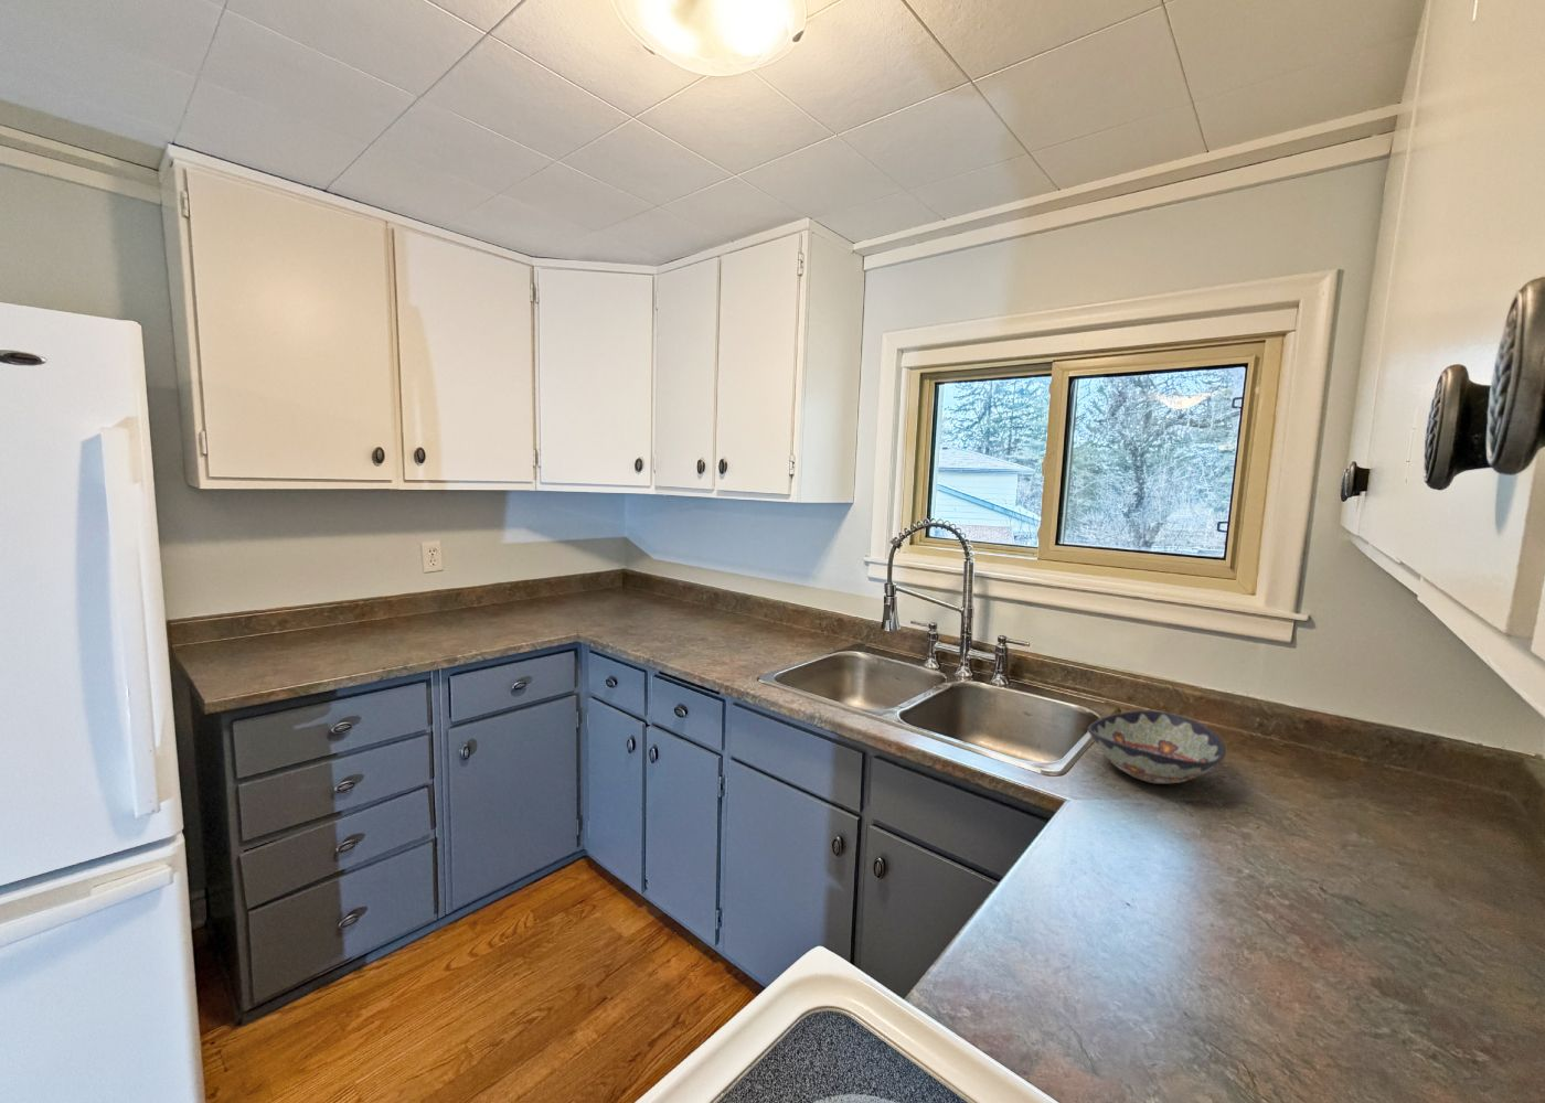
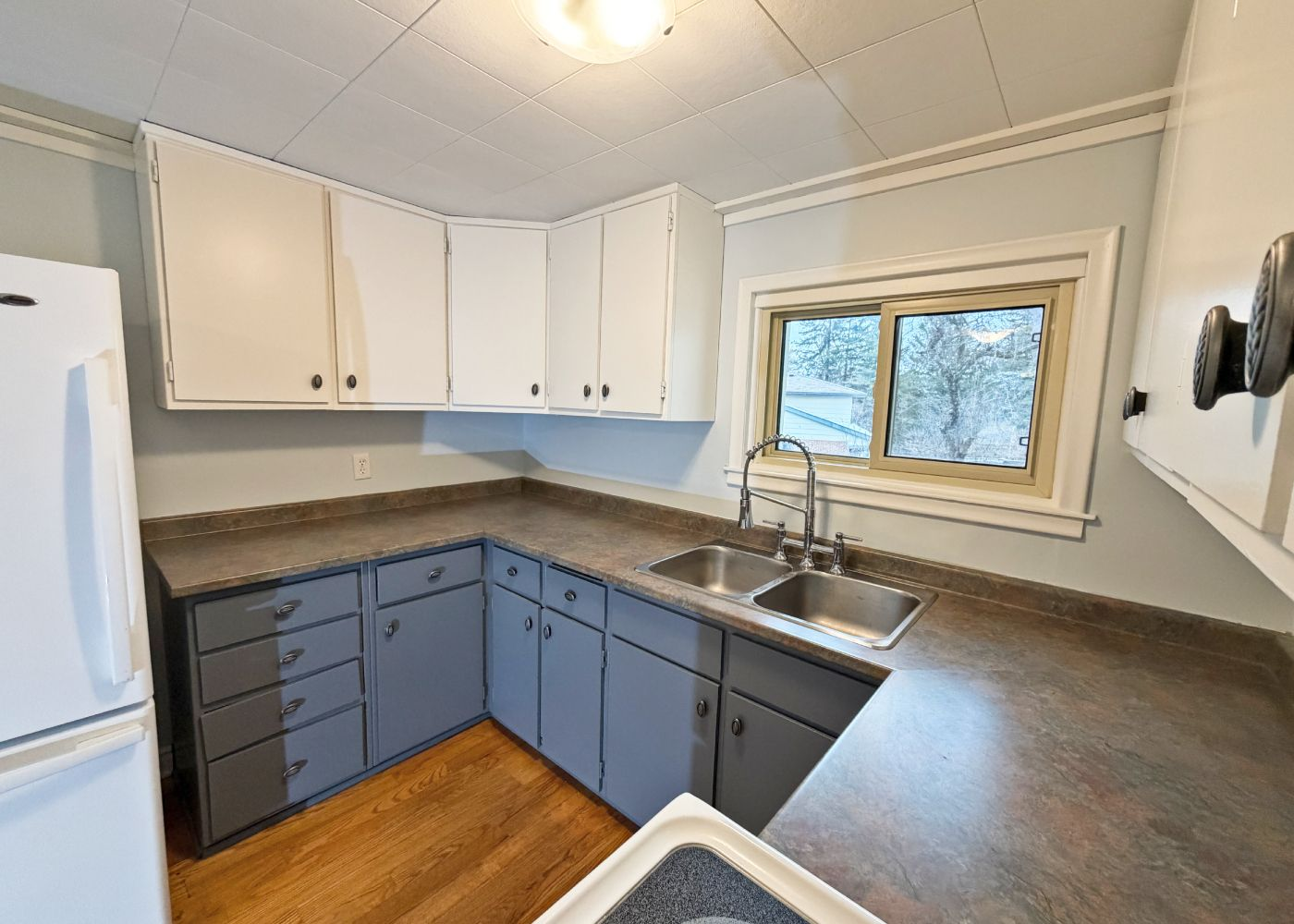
- decorative bowl (1152, 751)
